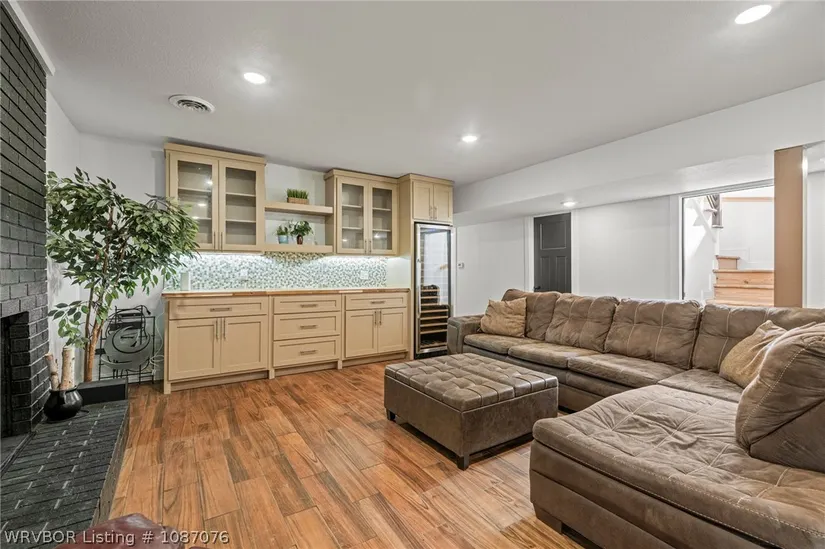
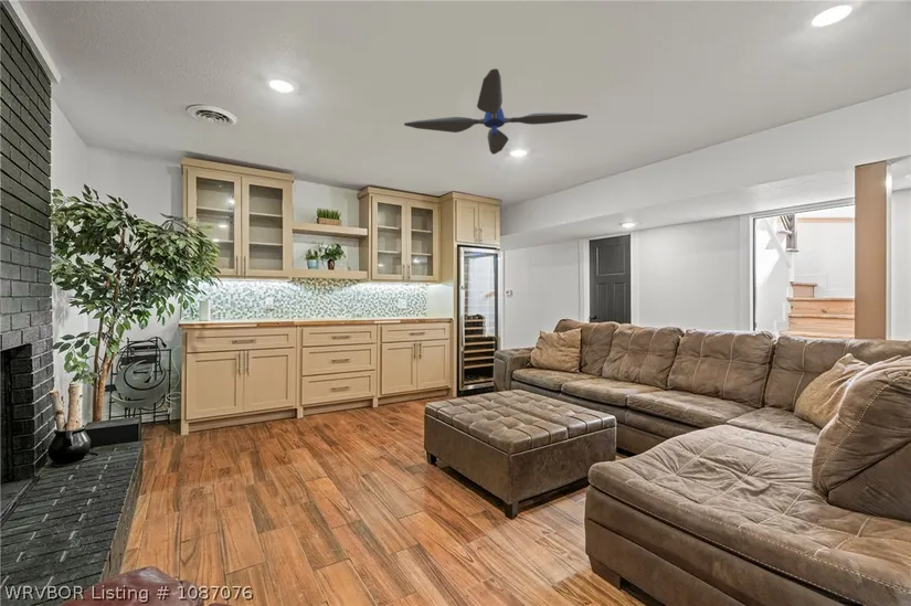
+ ceiling fan (494, 118)
